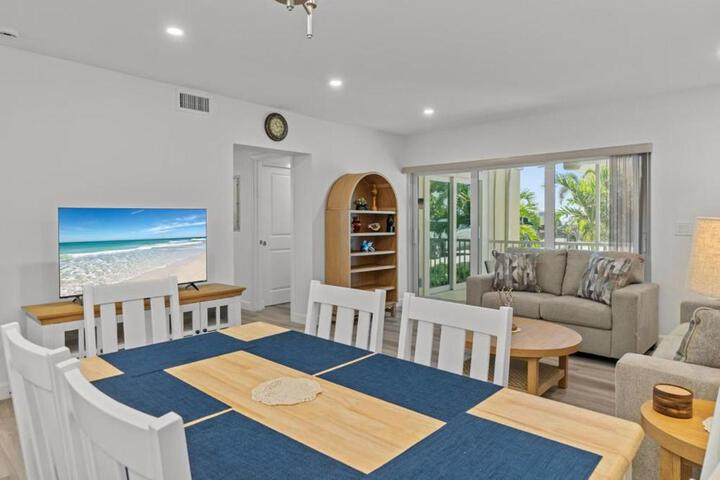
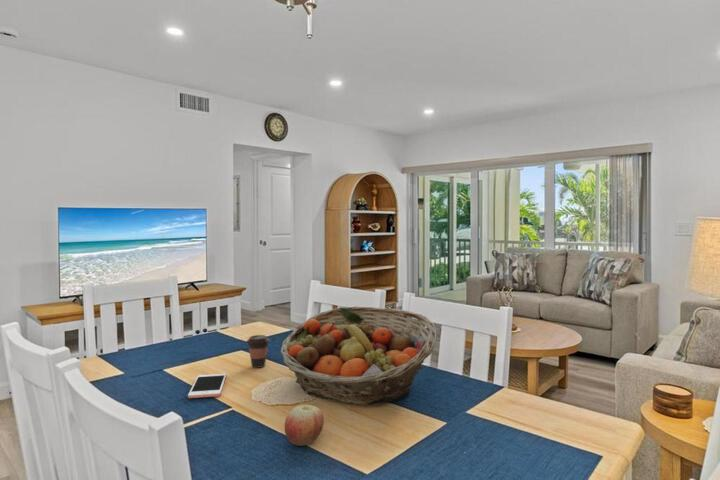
+ apple (304, 424)
+ fruit basket (357, 350)
+ coffee cup (258, 351)
+ cell phone (208, 385)
